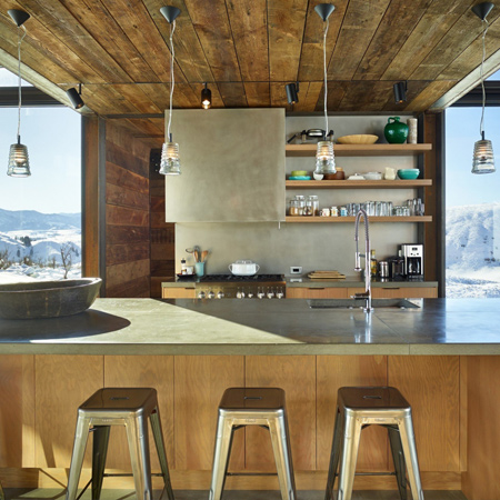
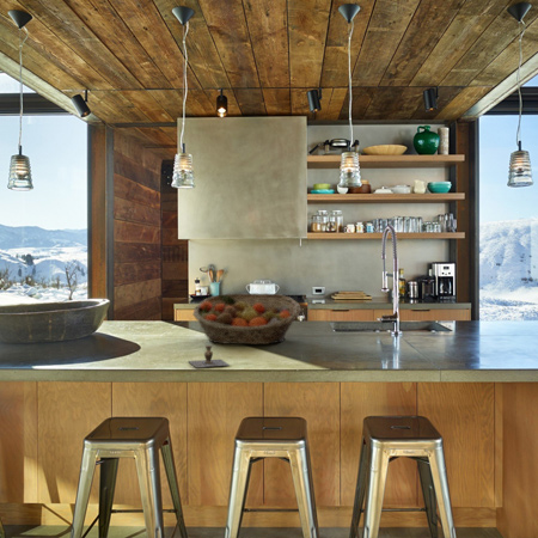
+ pottery (208, 354)
+ fruit basket (246, 317)
